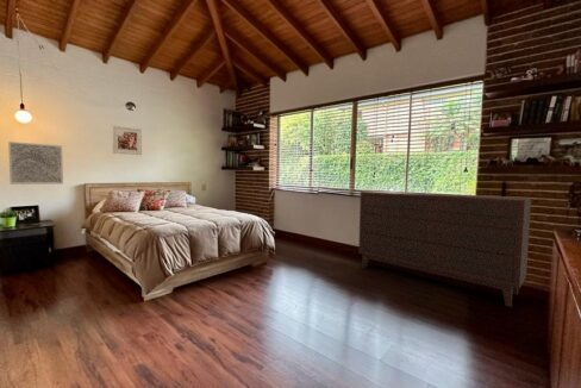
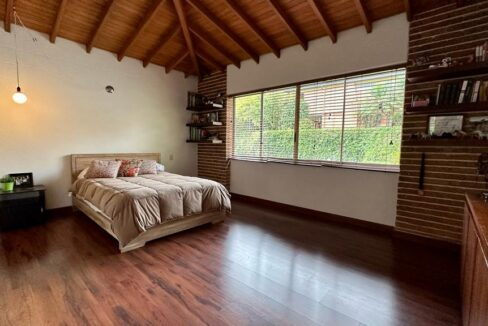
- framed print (126, 140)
- wall art (37, 163)
- dresser (433, 237)
